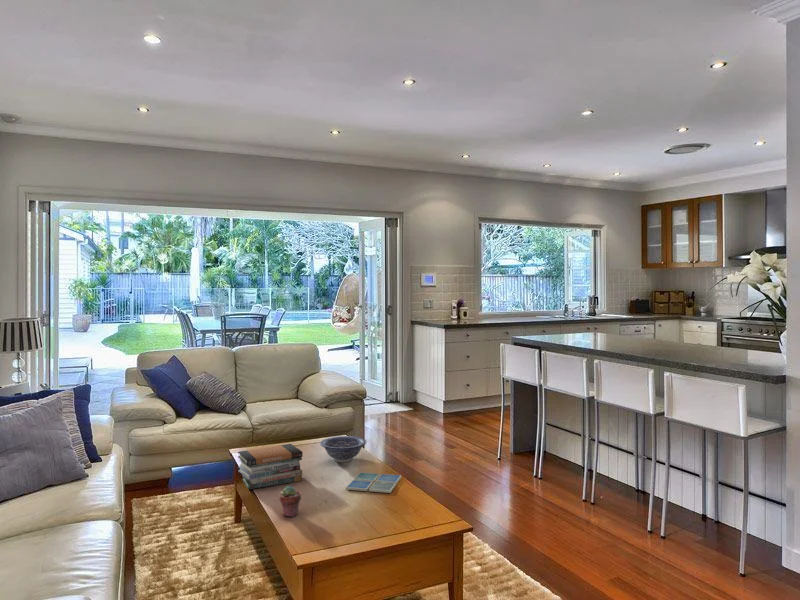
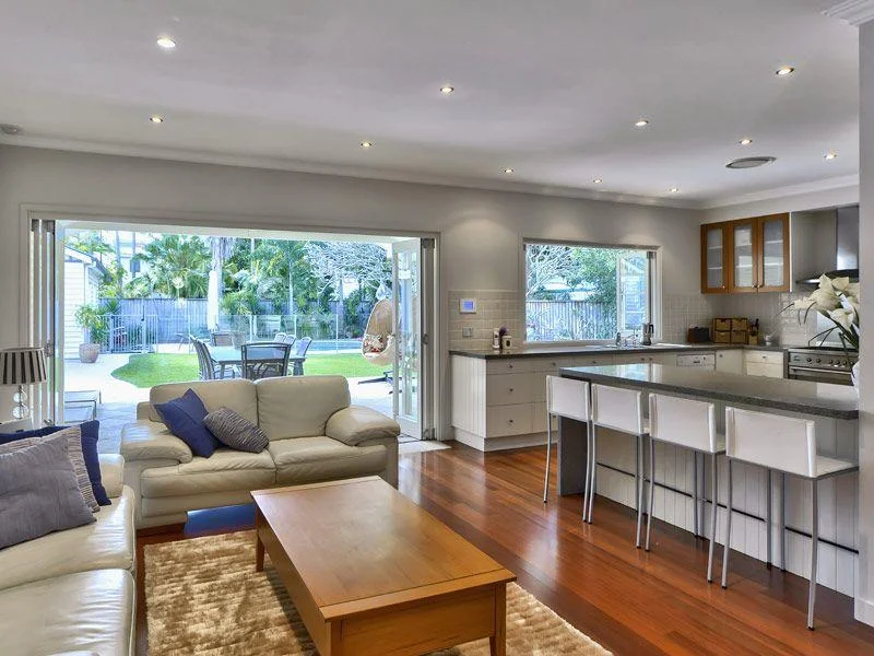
- potted succulent (290, 499)
- decorative bowl (343, 450)
- drink coaster (374, 481)
- book stack (270, 466)
